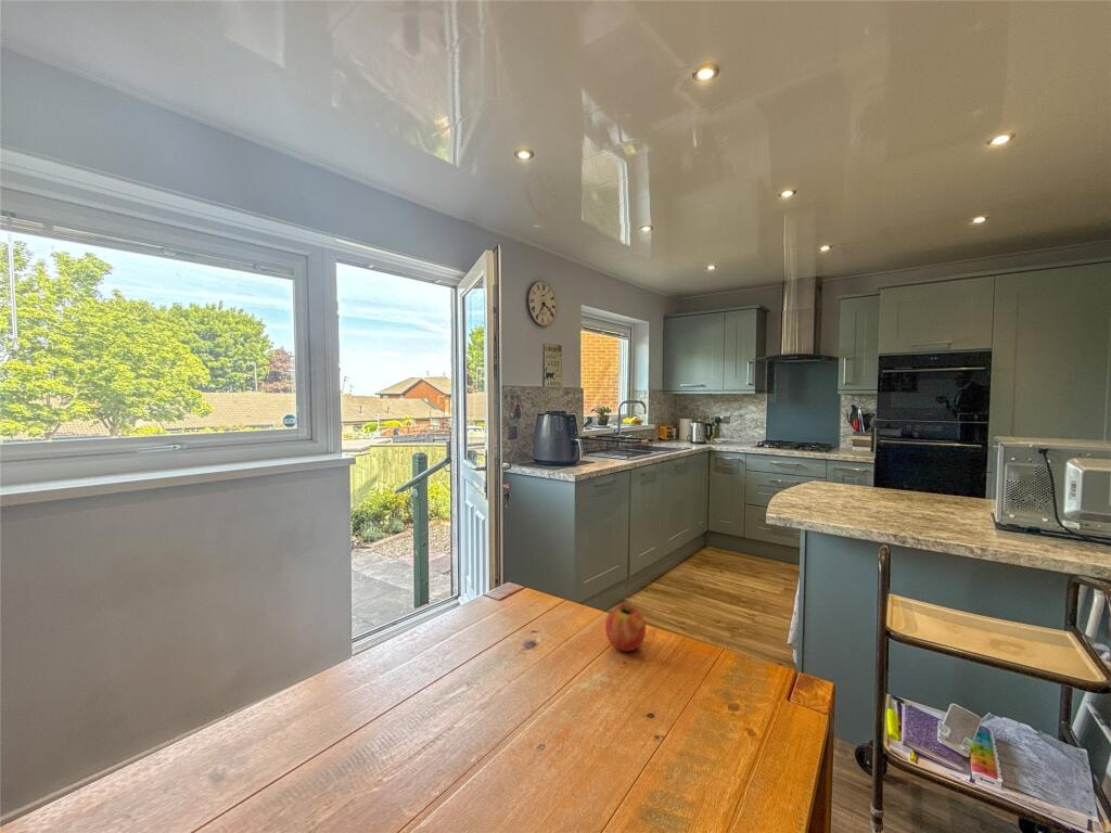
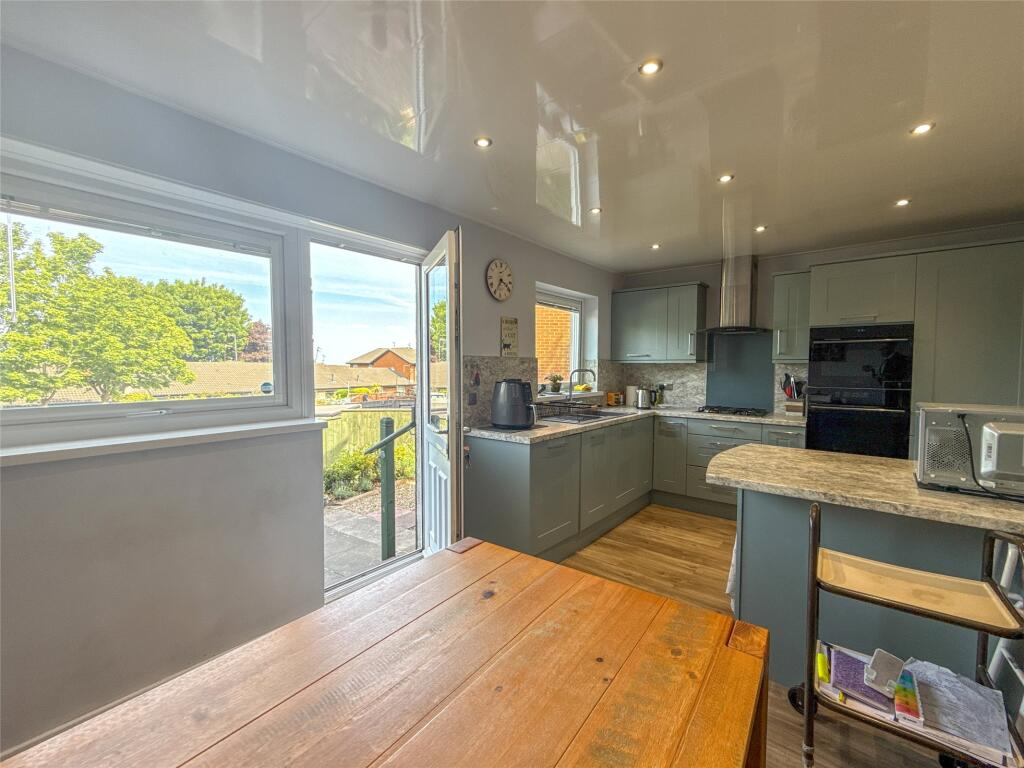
- fruit (625, 625)
